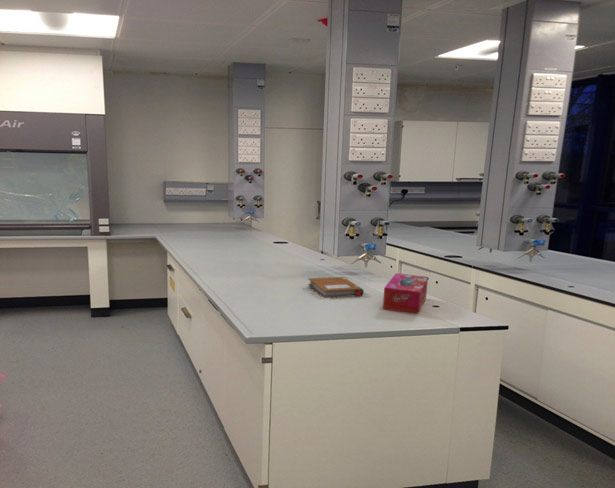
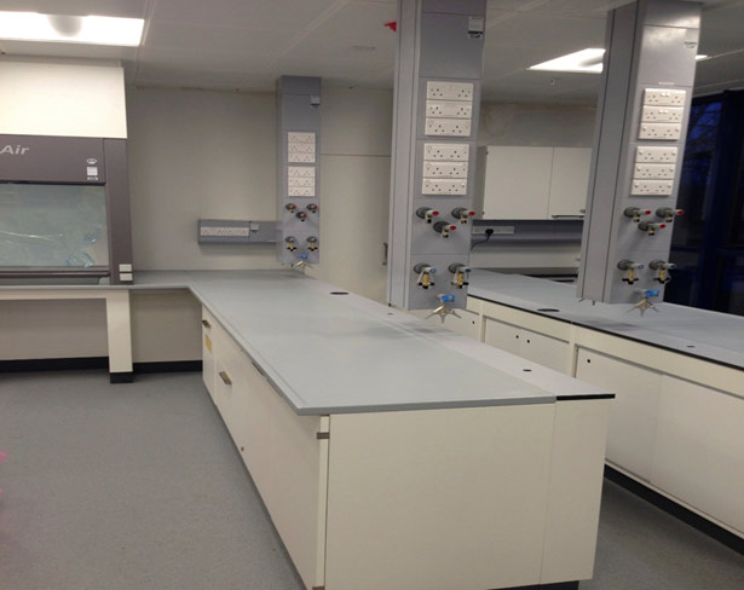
- tissue box (406, 292)
- notebook (335, 287)
